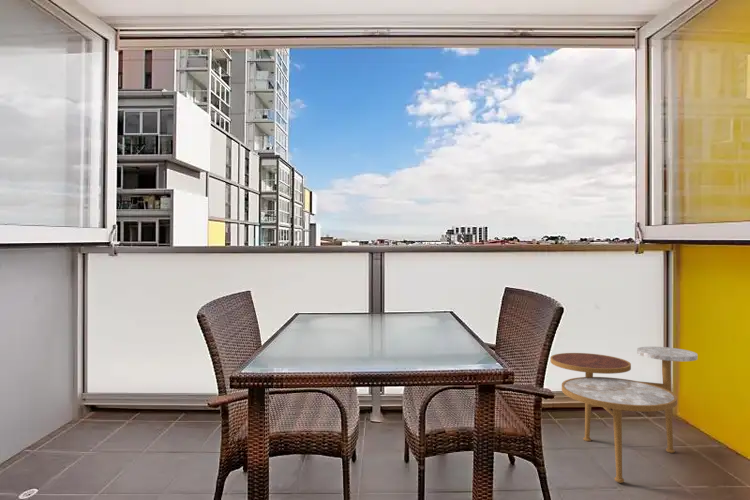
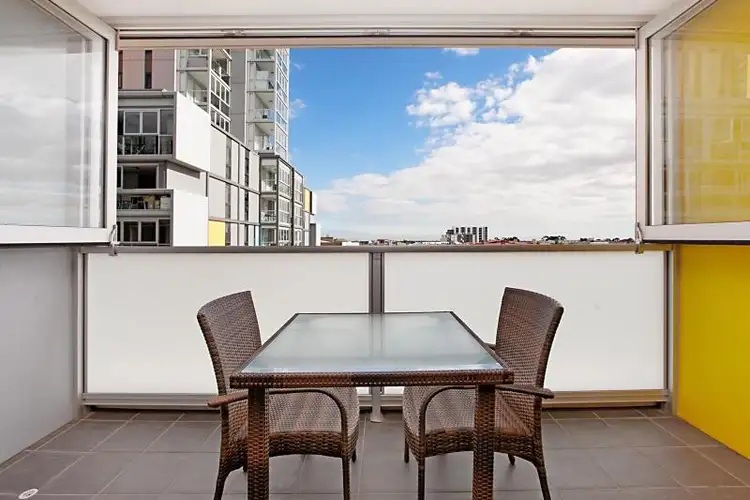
- side table (628, 407)
